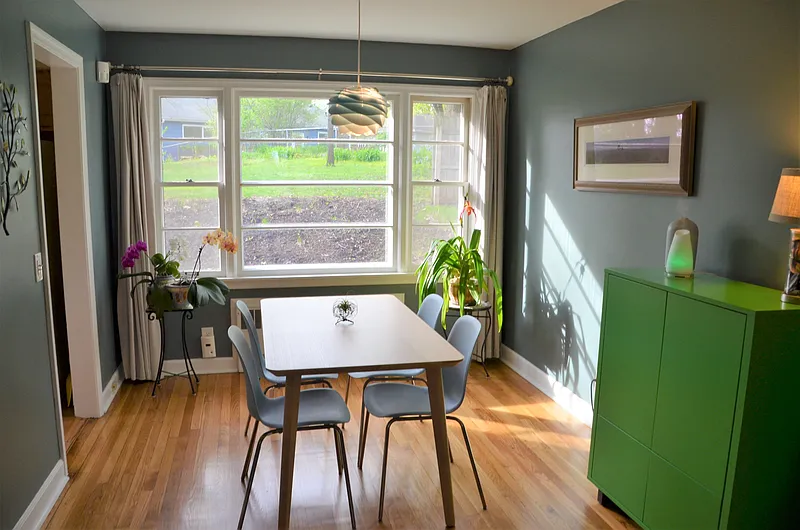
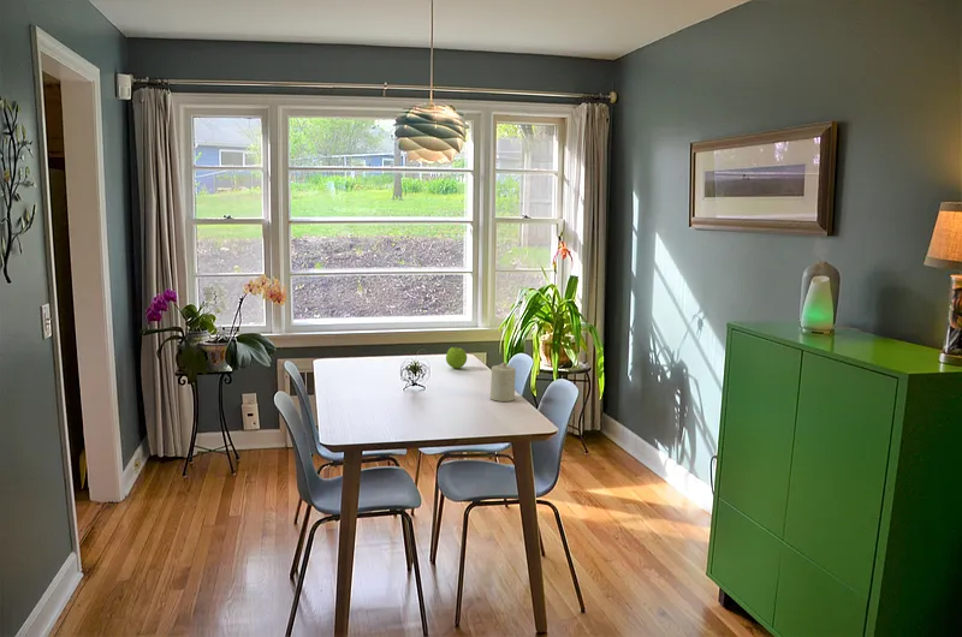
+ candle (501, 380)
+ apple (456, 357)
